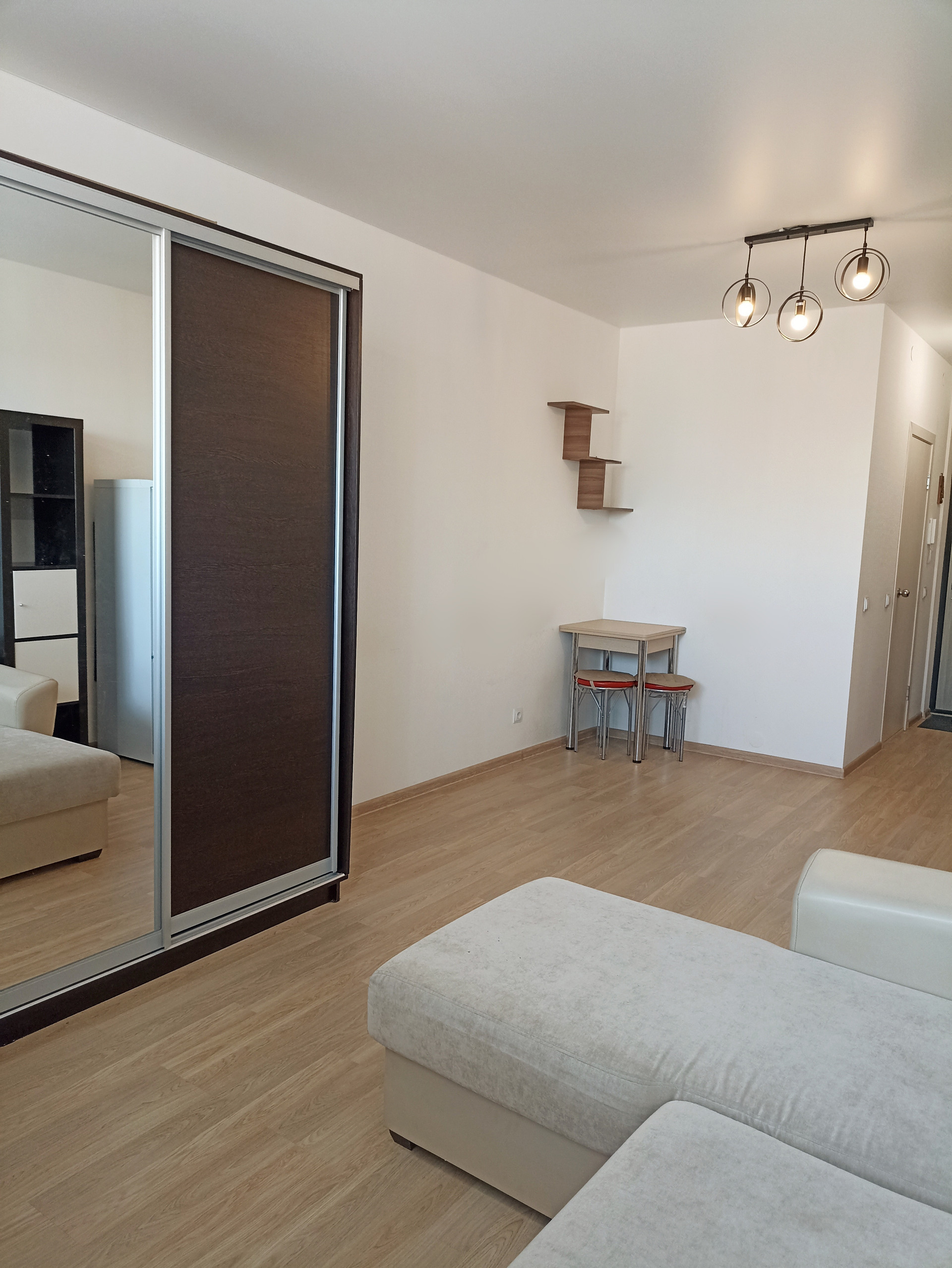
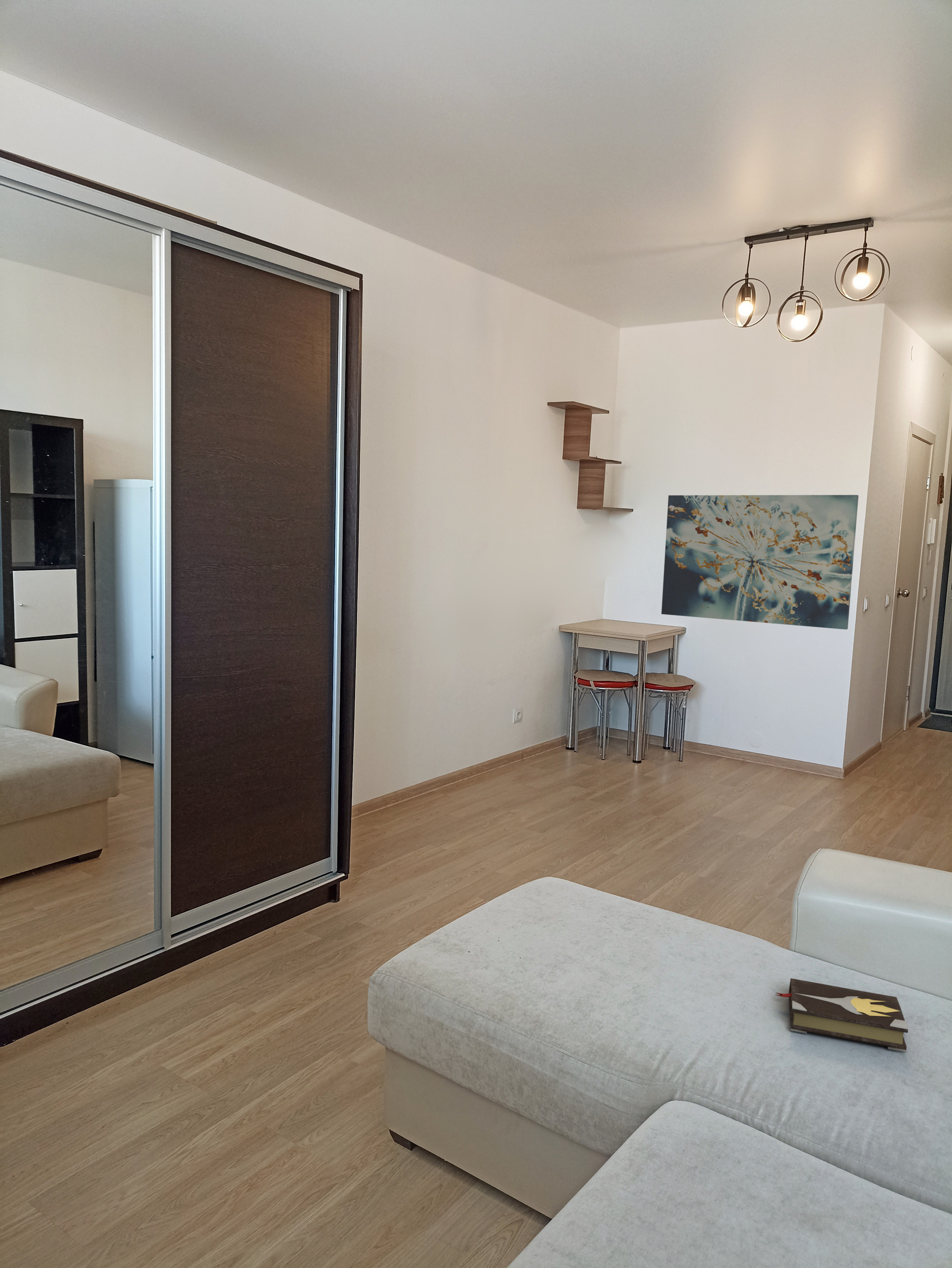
+ wall art (753, 558)
+ hardback book (844, 1011)
